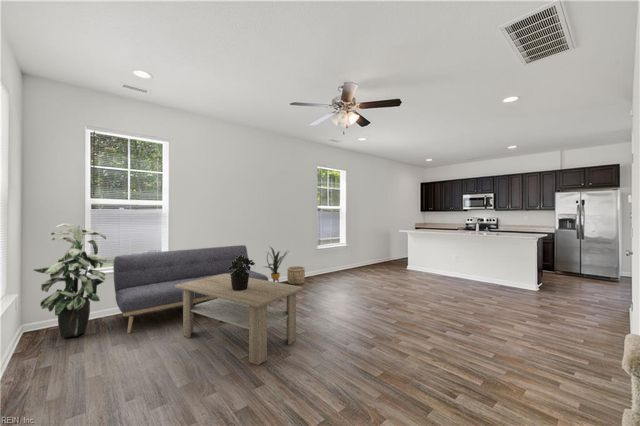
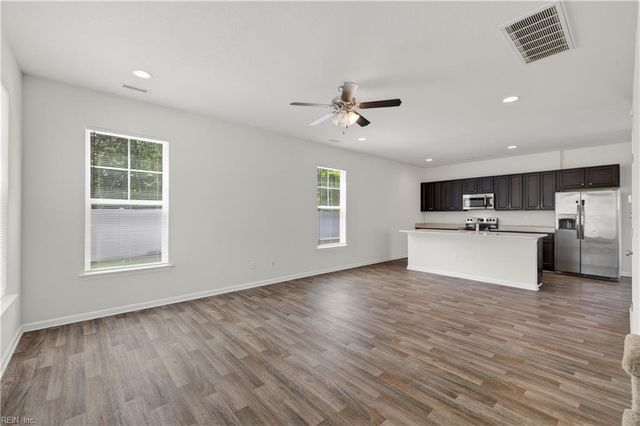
- wooden bucket (296, 274)
- sofa (197, 279)
- potted plant (241, 271)
- house plant (276, 267)
- indoor plant (72, 278)
- coffee table (238, 312)
